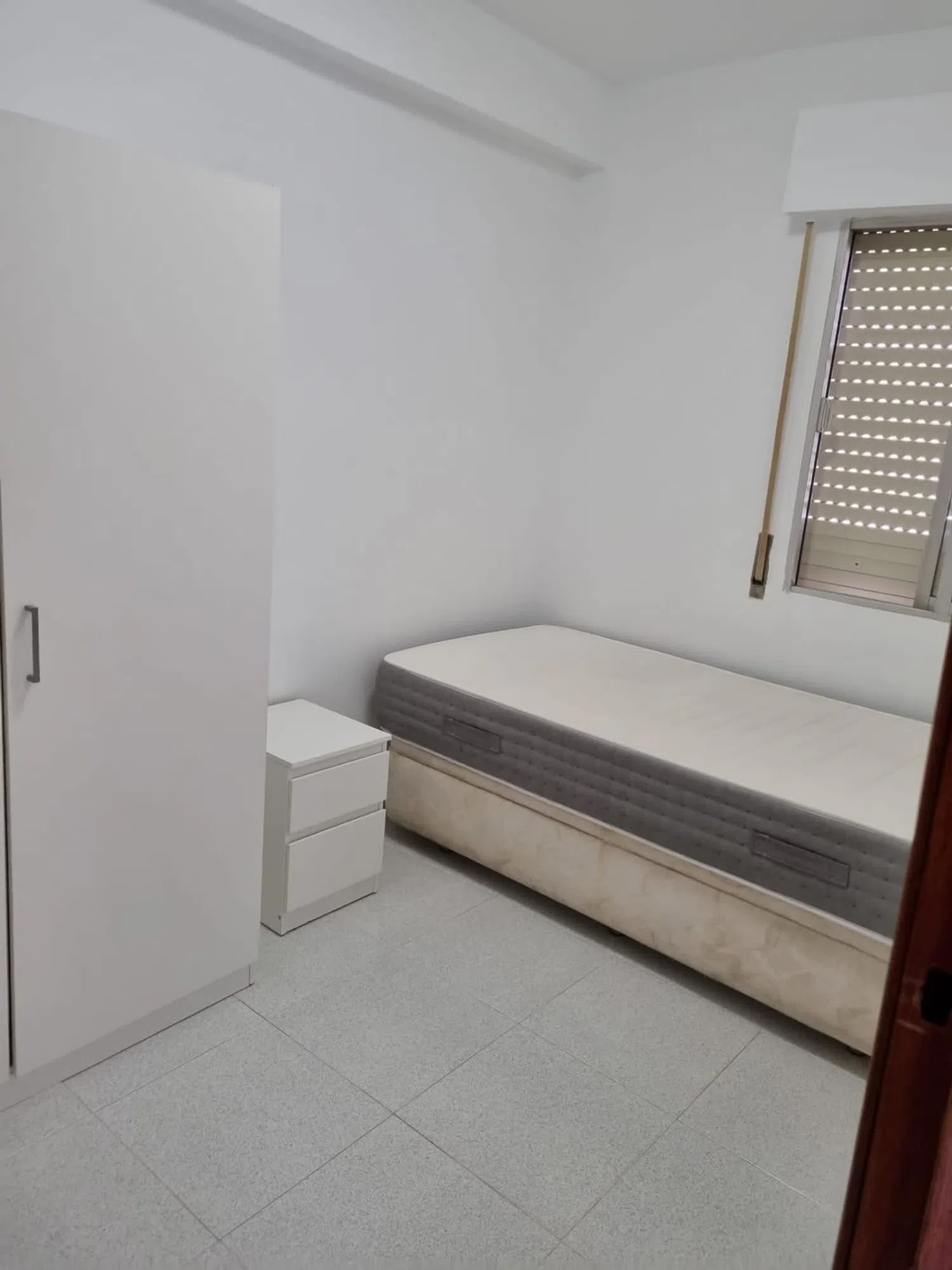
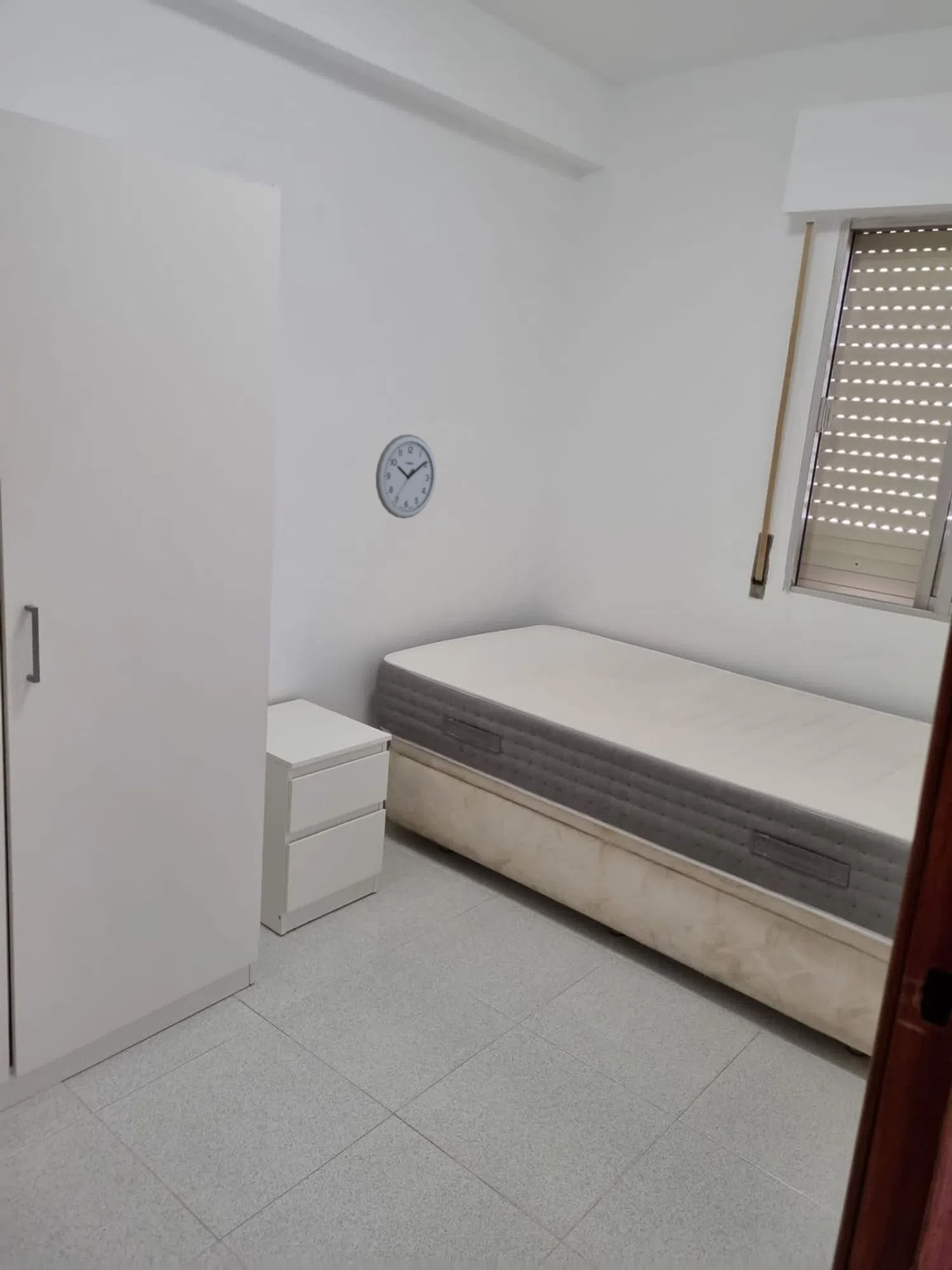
+ wall clock (407, 477)
